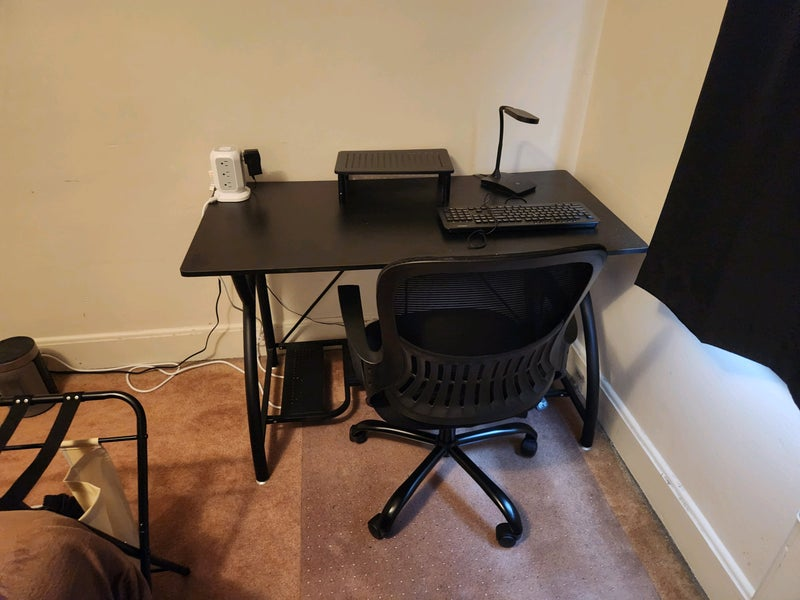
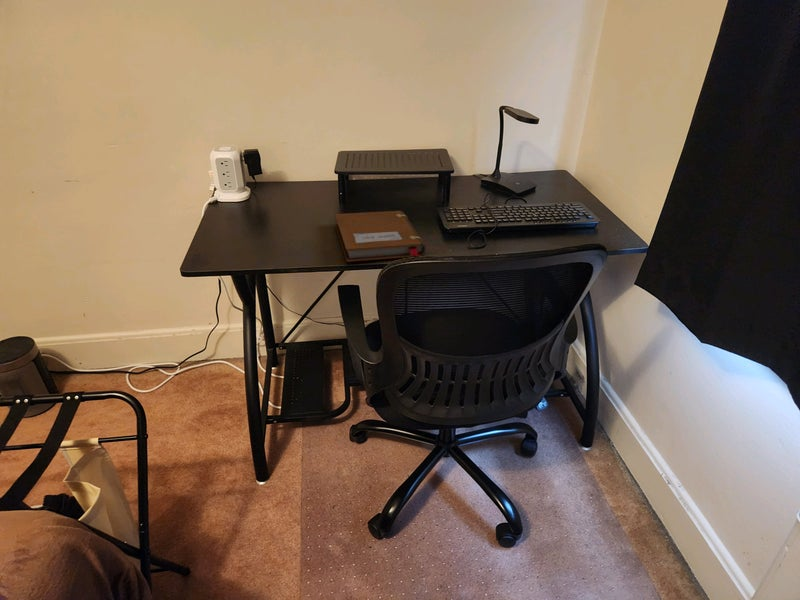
+ notebook (378, 234)
